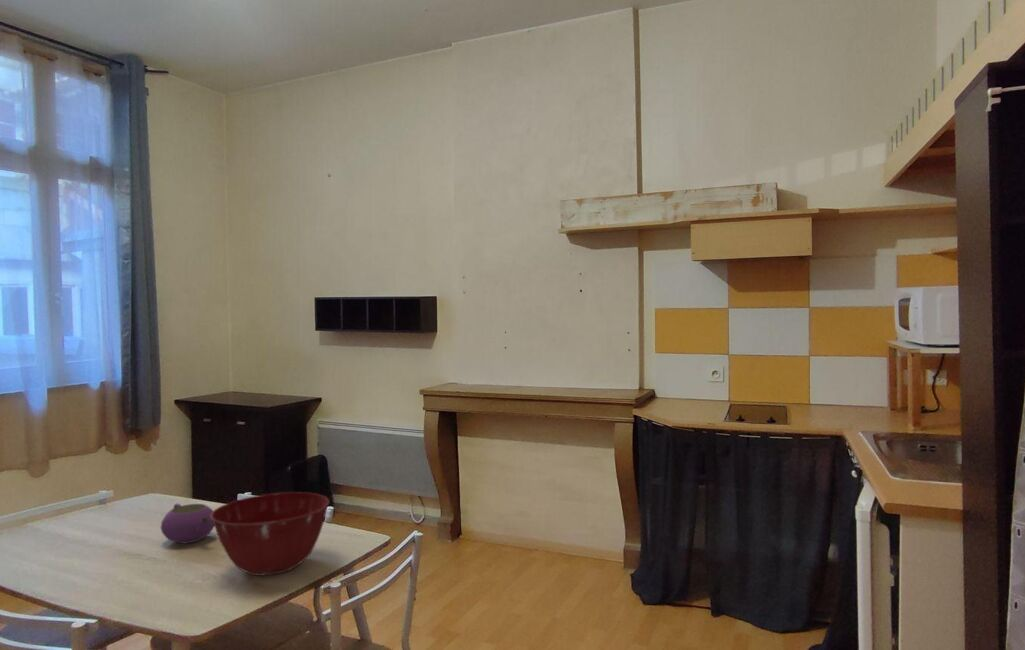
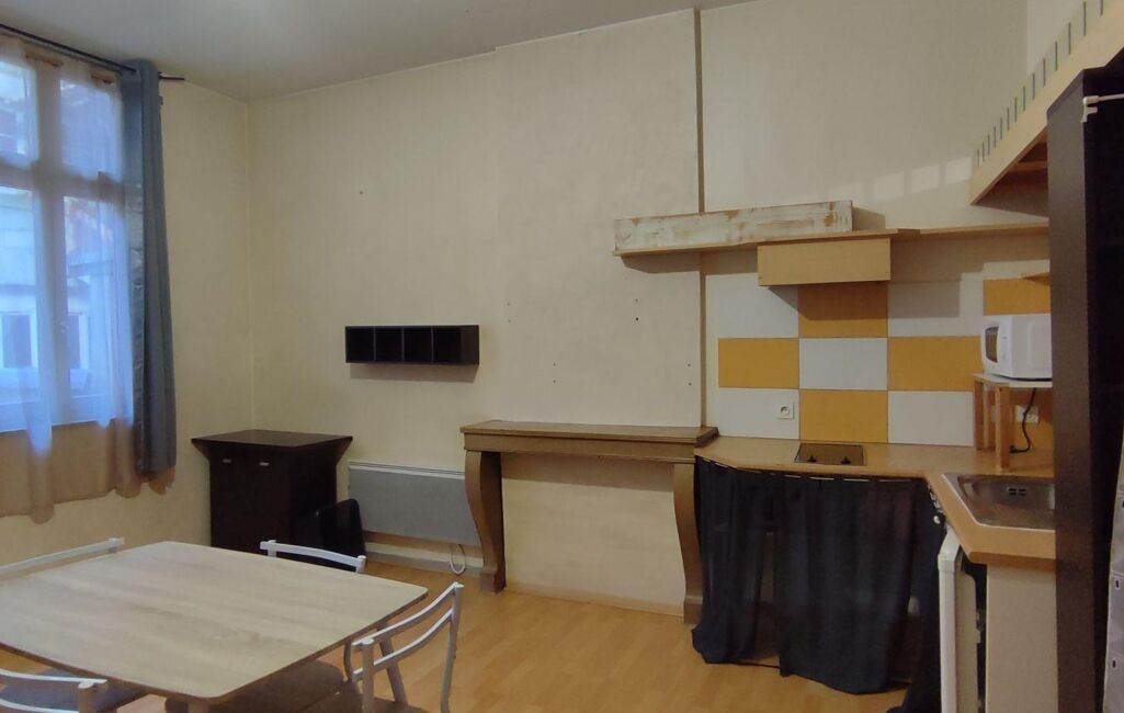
- mixing bowl (272, 535)
- teapot (189, 524)
